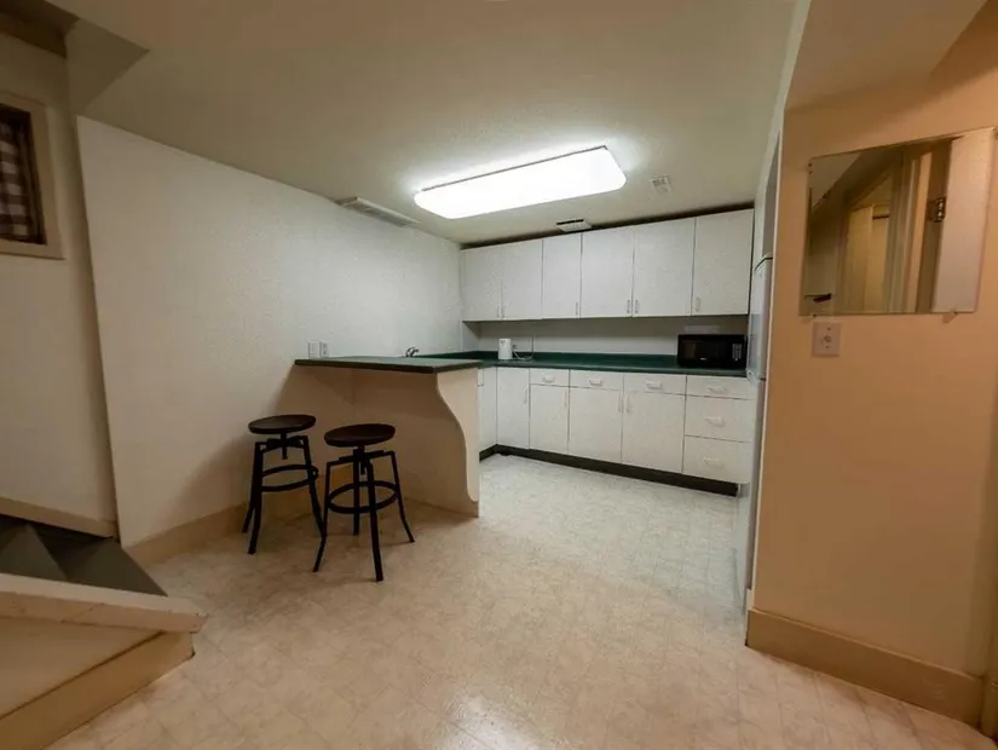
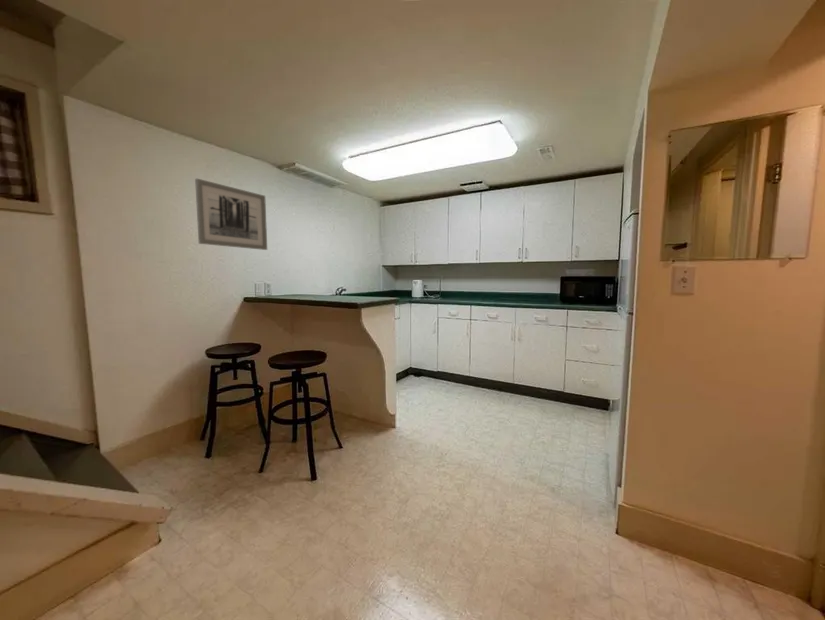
+ wall art (234, 217)
